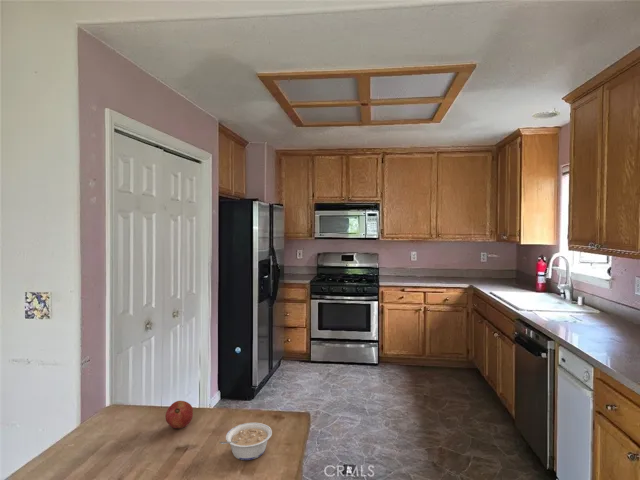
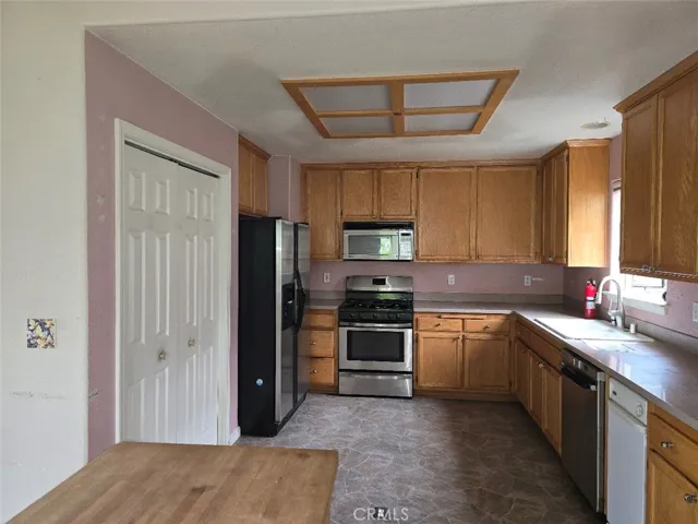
- fruit (179, 414)
- legume (248, 441)
